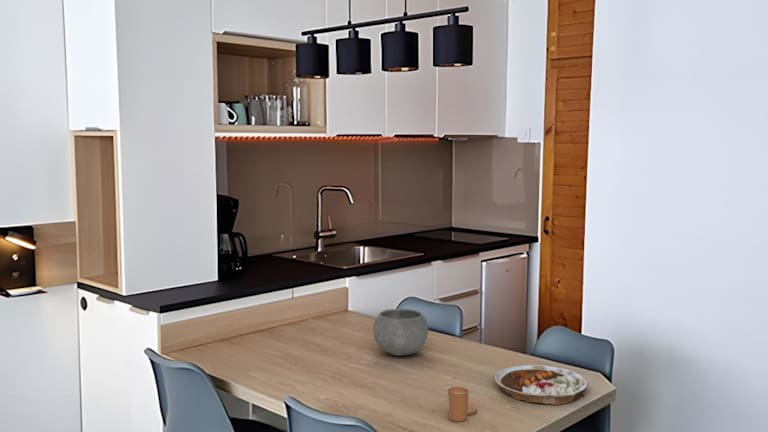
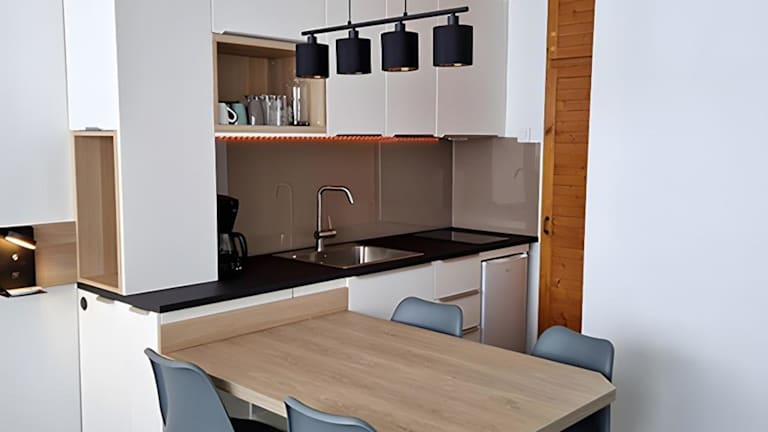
- plate (540, 380)
- bowl (400, 333)
- candle (462, 400)
